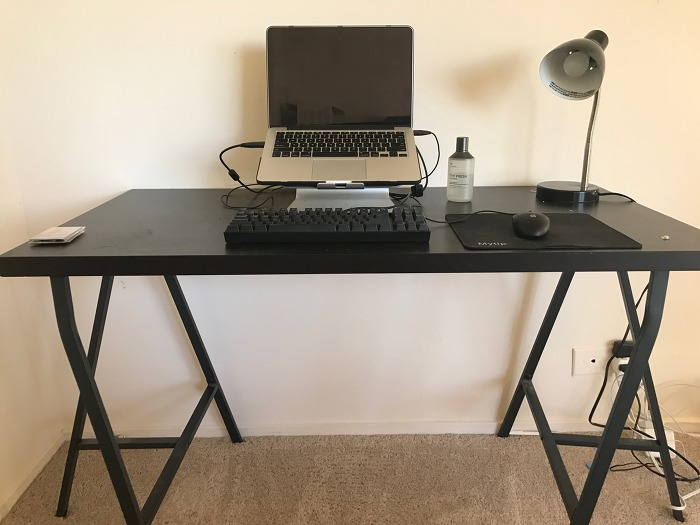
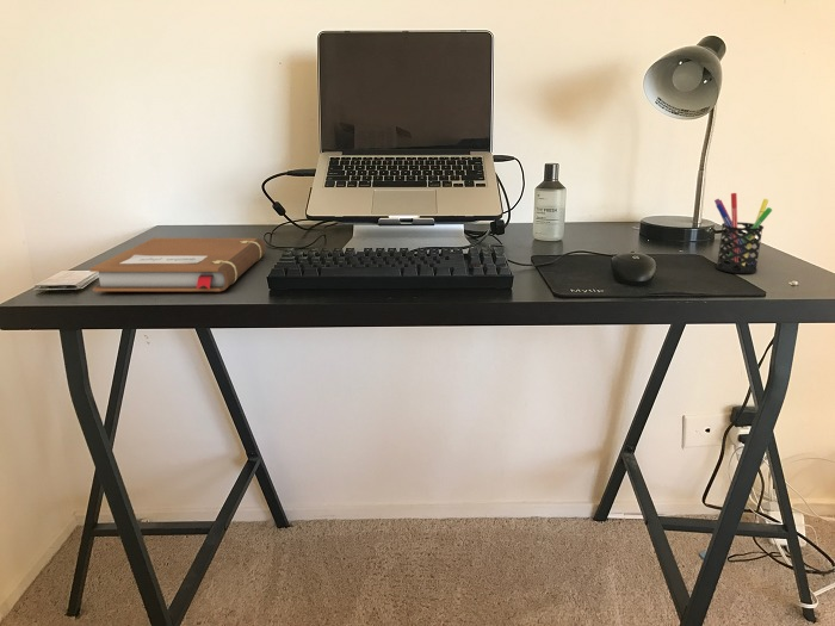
+ pen holder (743, 233)
+ notebook (186, 262)
